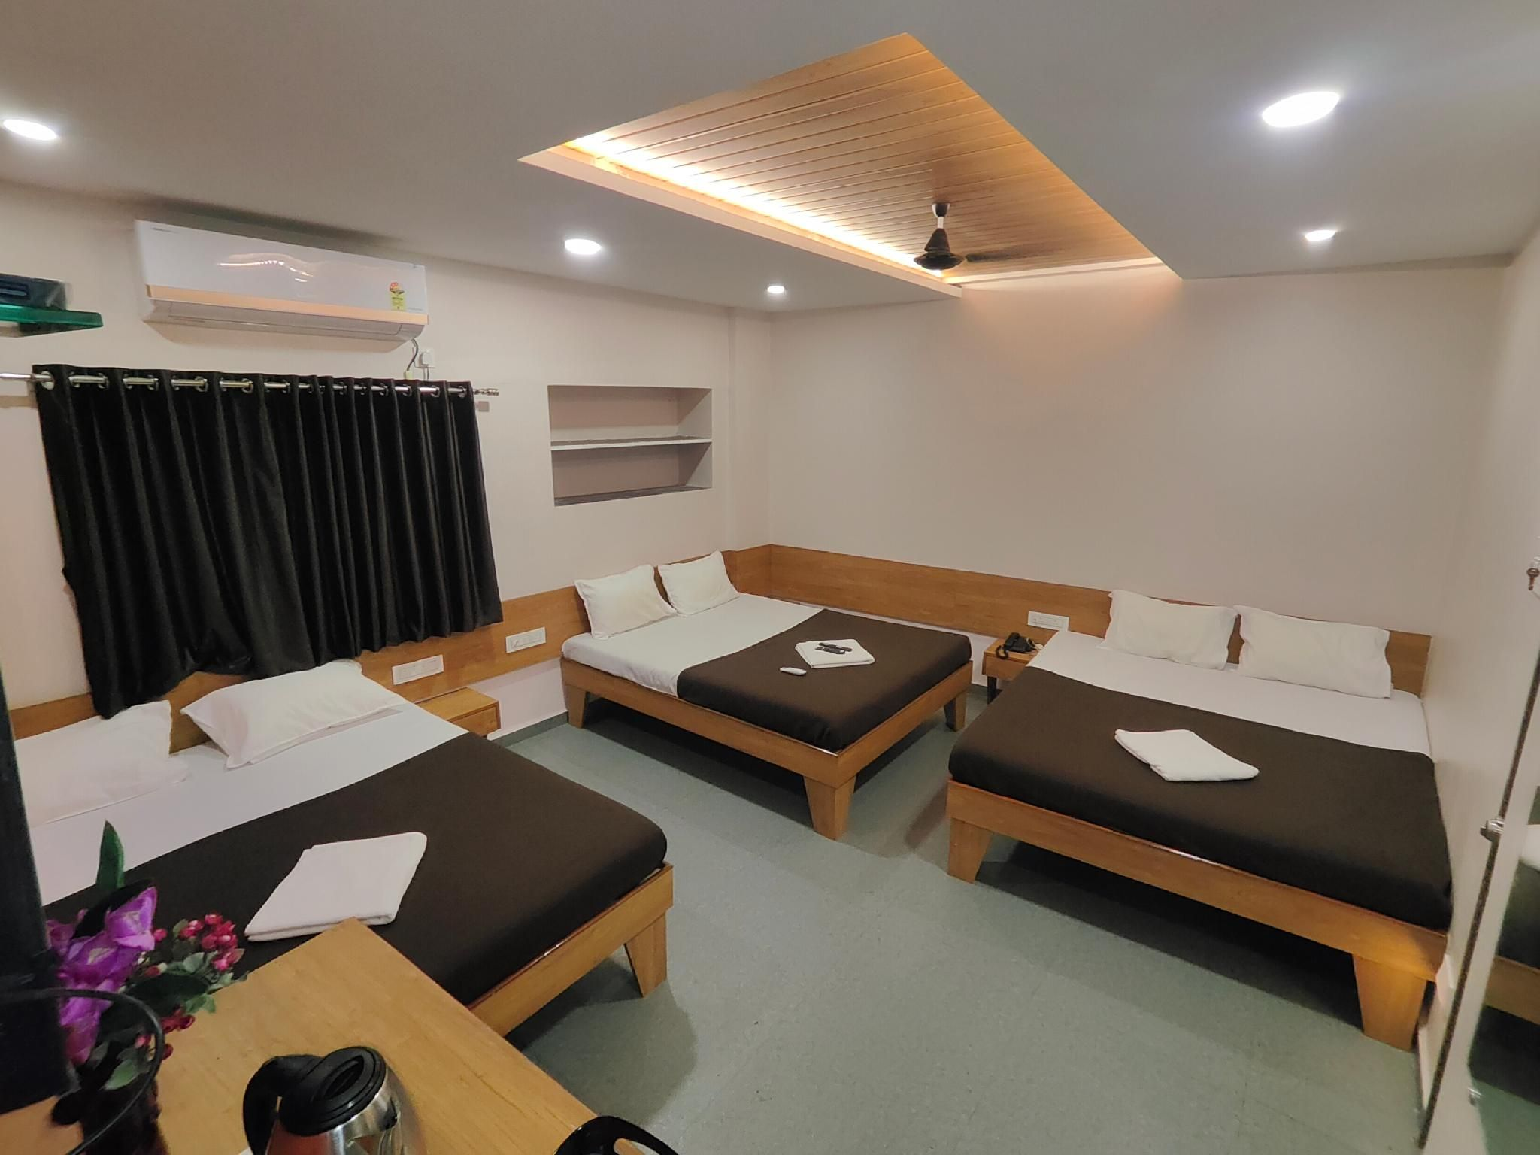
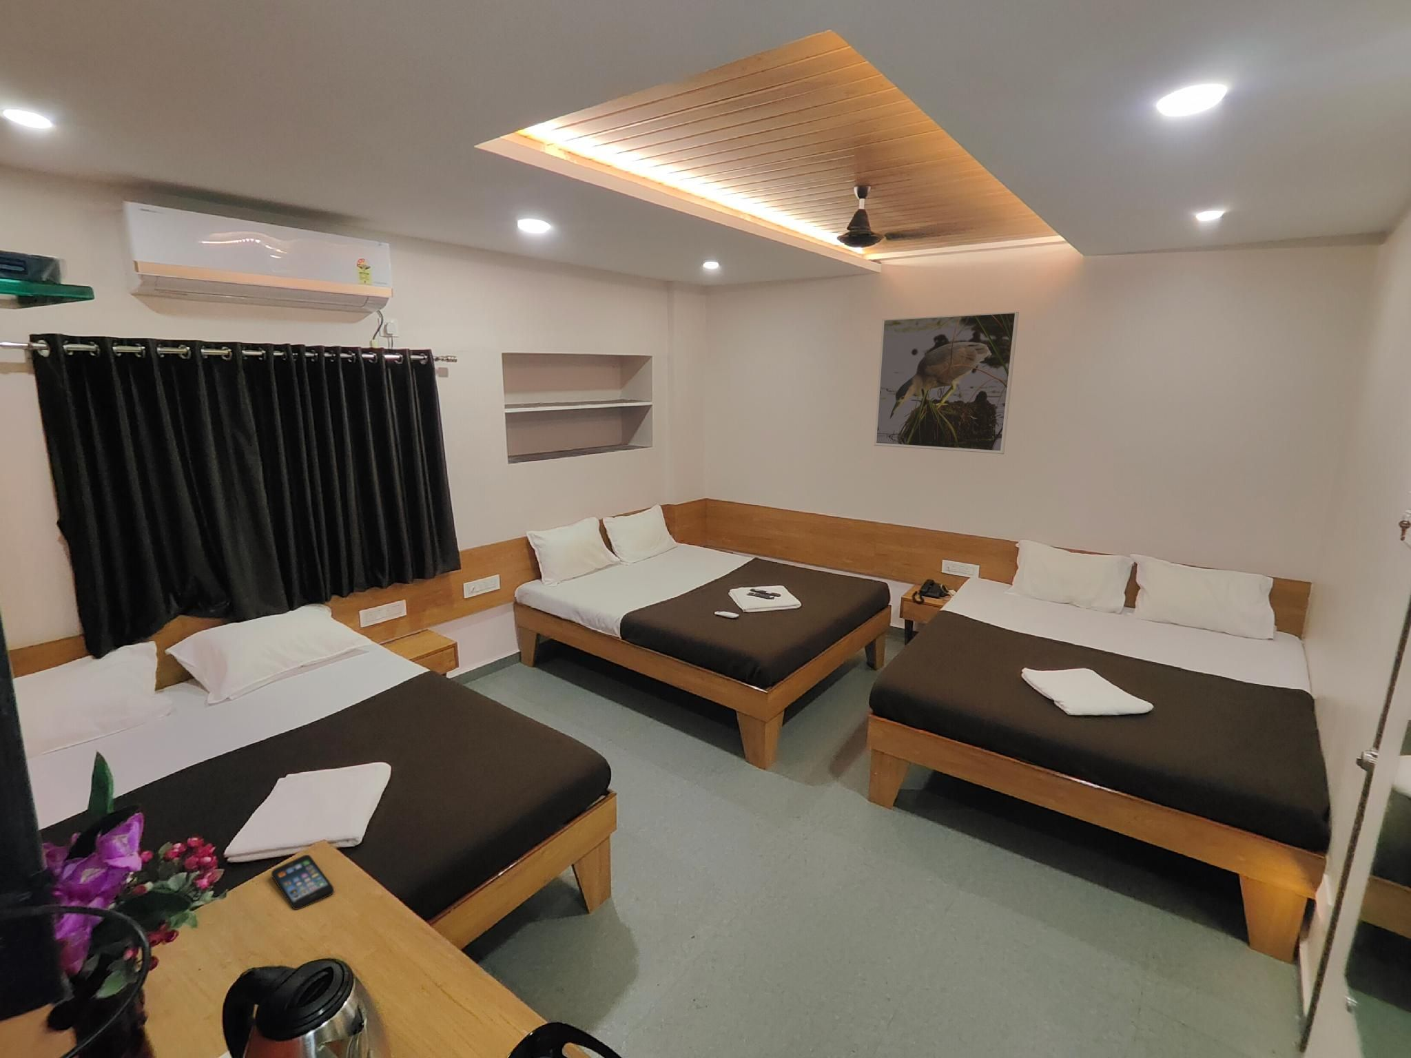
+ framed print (940, 383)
+ smartphone (302, 881)
